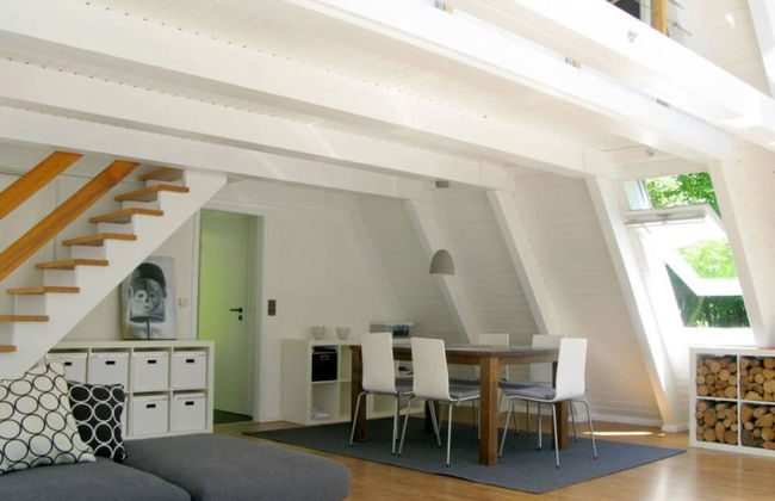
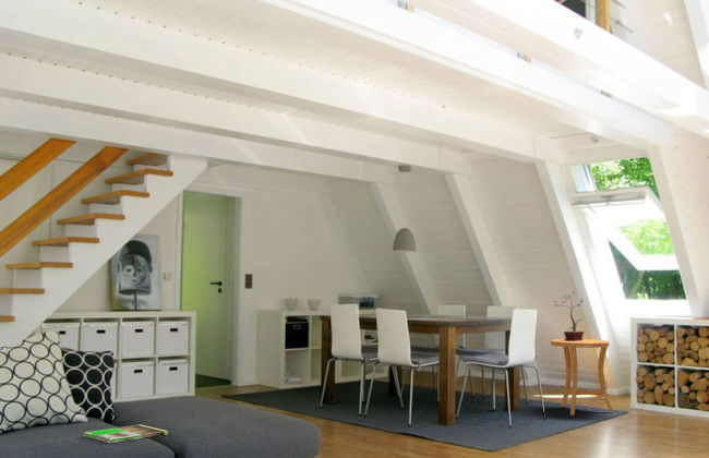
+ magazine (125, 433)
+ side table (576, 375)
+ potted plant (570, 314)
